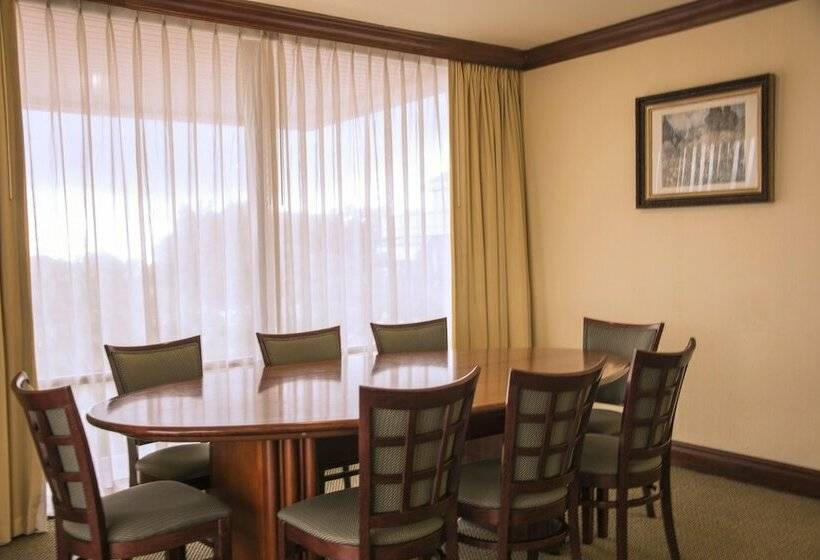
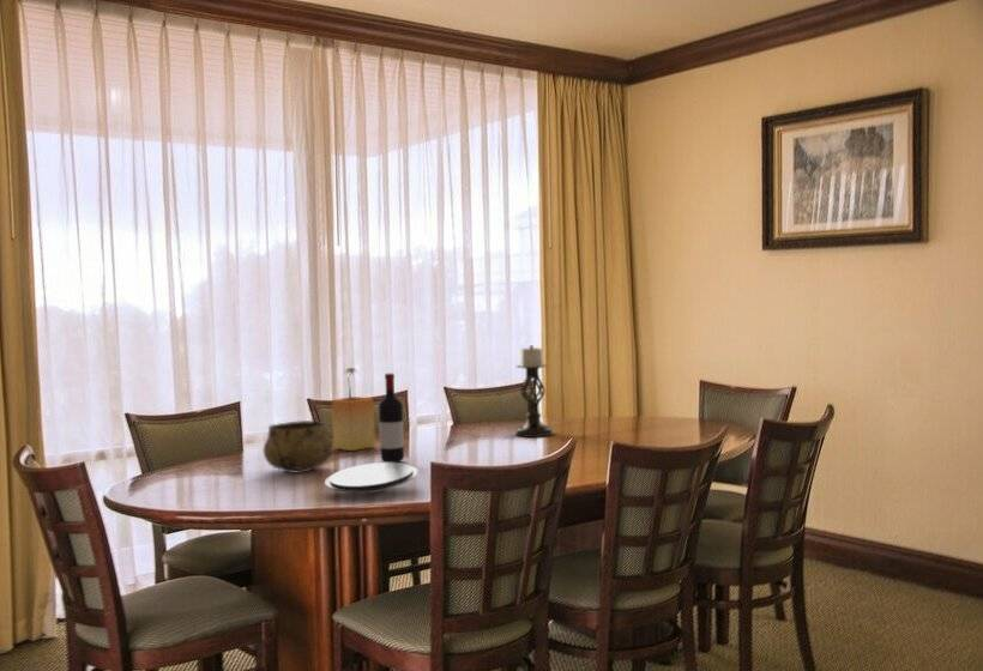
+ candle holder (532, 389)
+ decorative bowl (297, 447)
+ wine bottle (391, 417)
+ plate (372, 479)
+ potted plant (352, 407)
